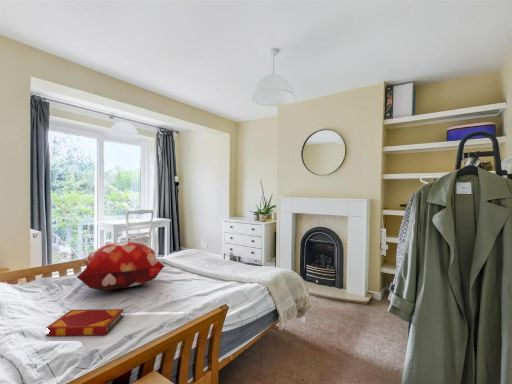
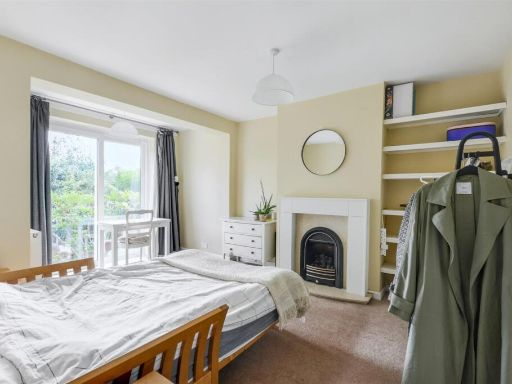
- decorative pillow (123, 263)
- hardback book (87, 321)
